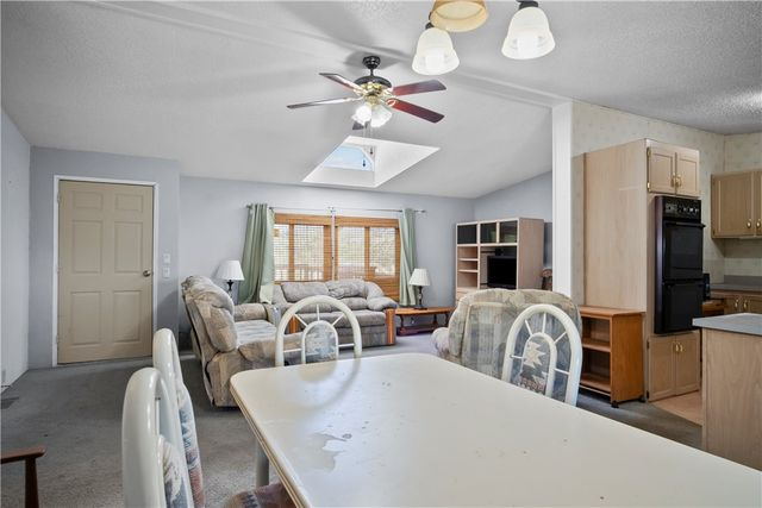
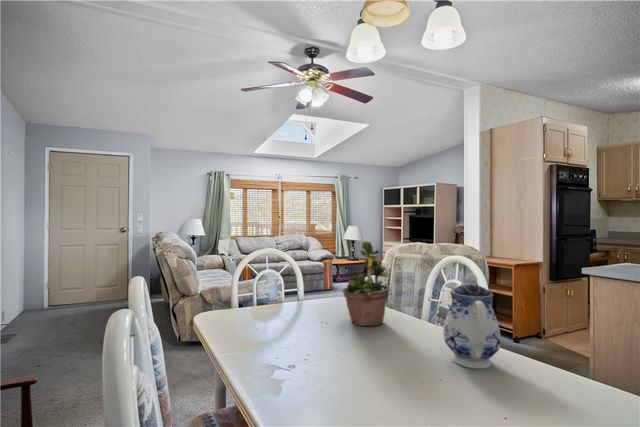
+ potted plant (364, 277)
+ teapot (471, 317)
